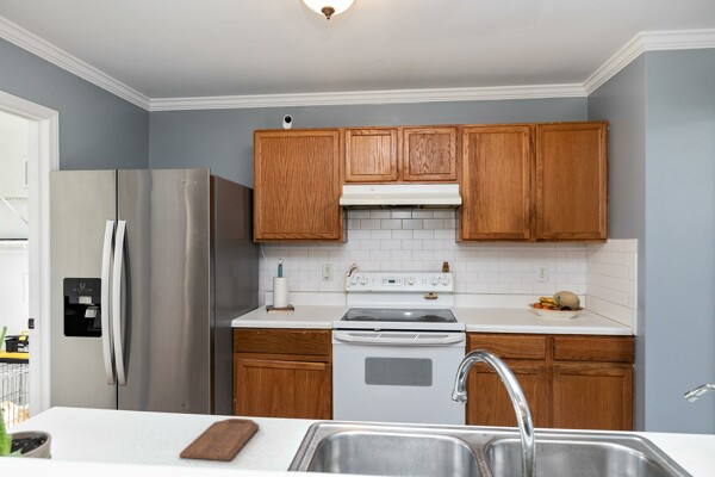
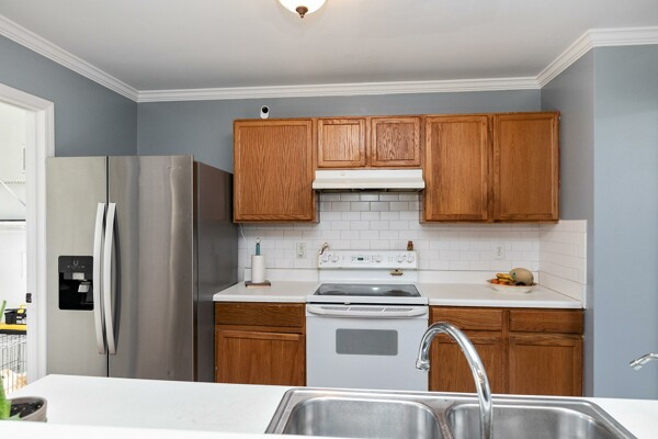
- cutting board (224, 436)
